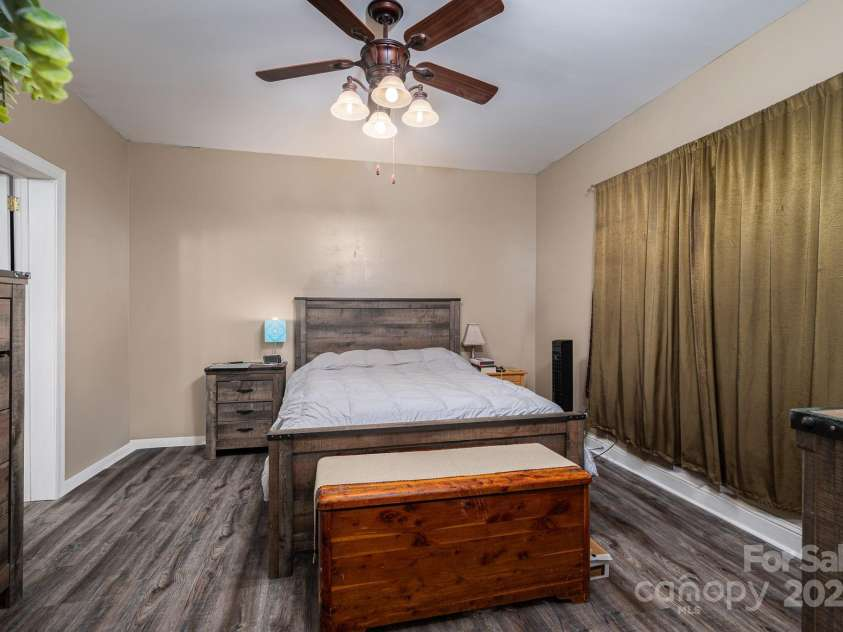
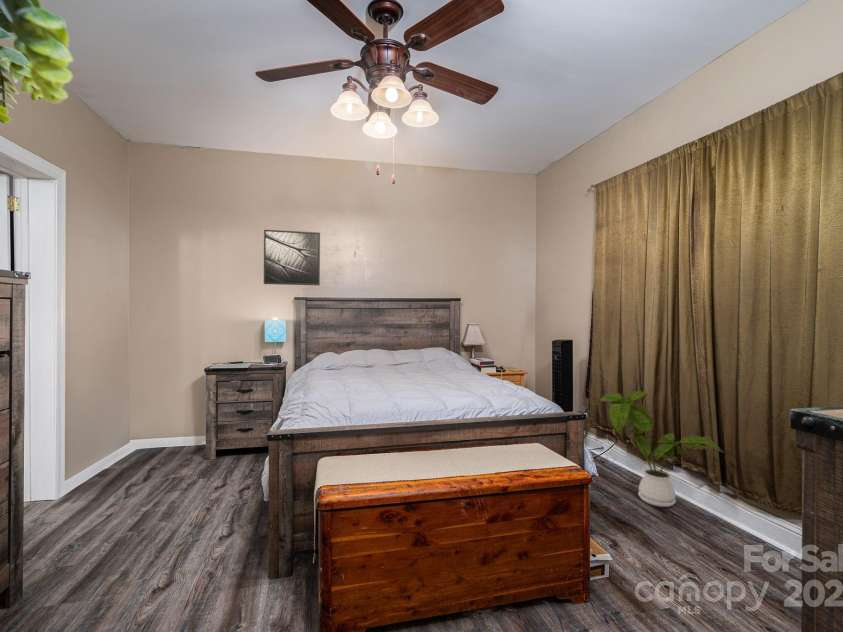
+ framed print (292, 258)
+ house plant (646, 448)
